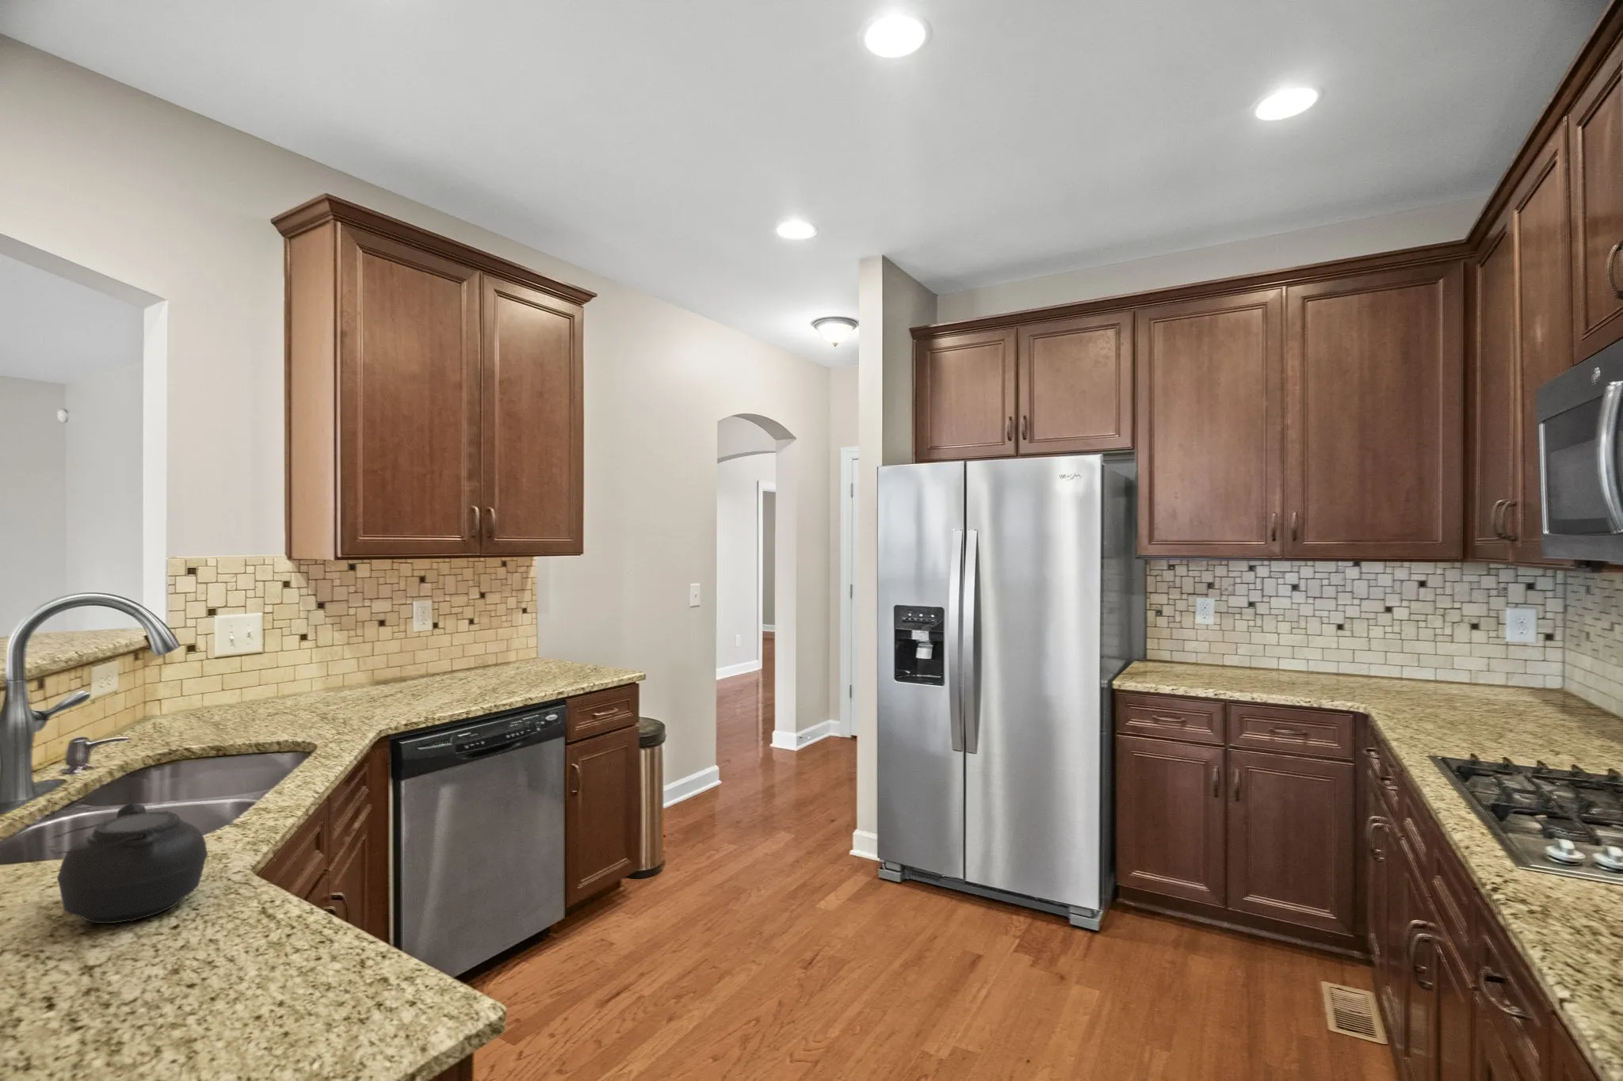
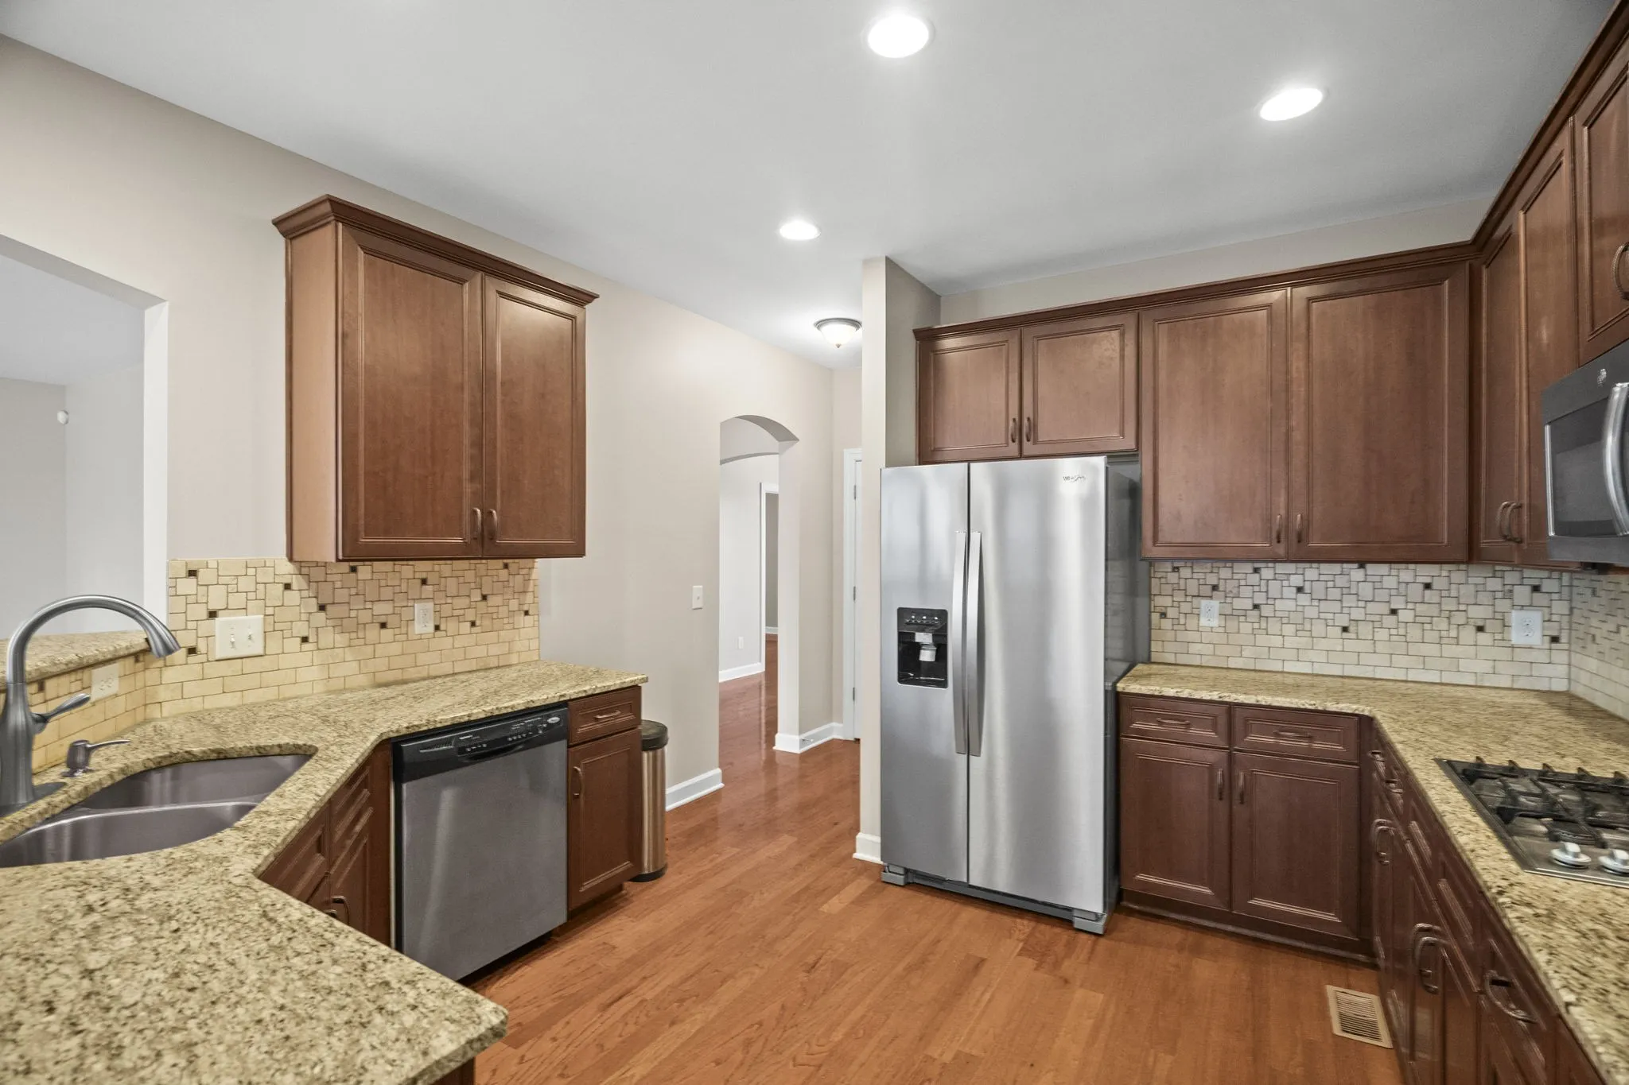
- teapot (135, 860)
